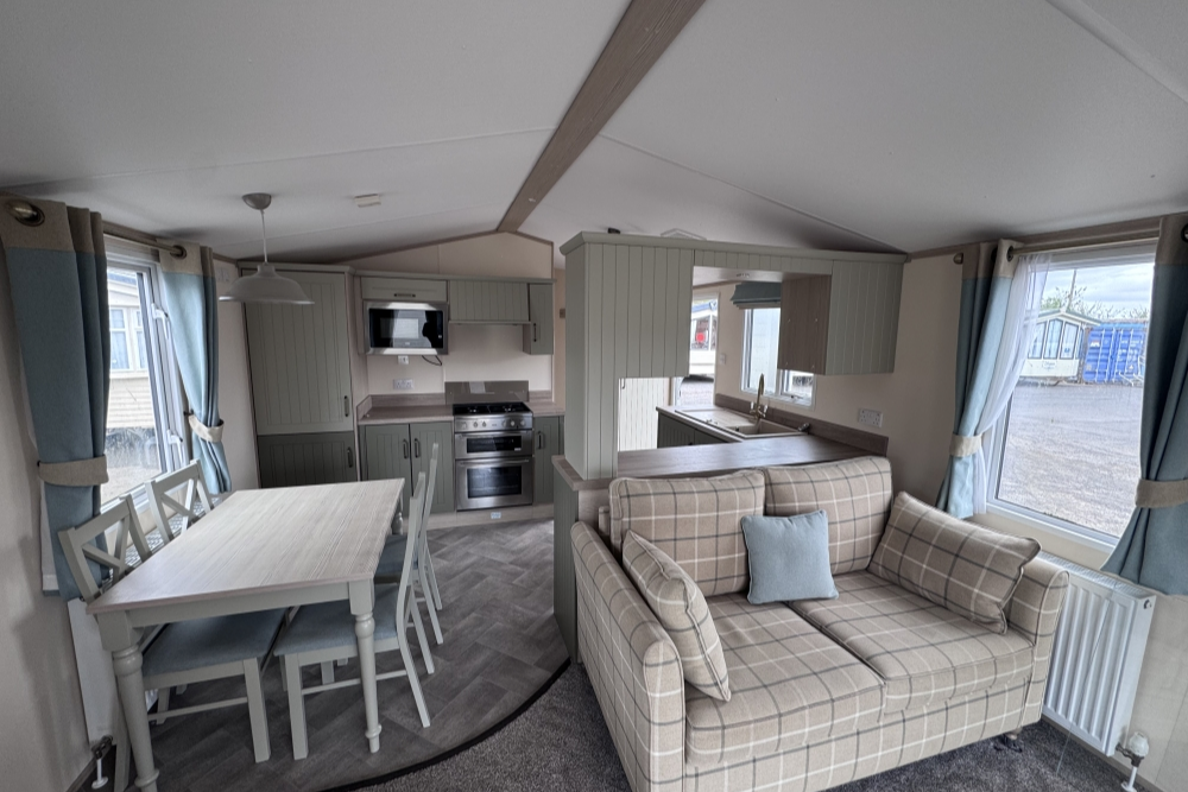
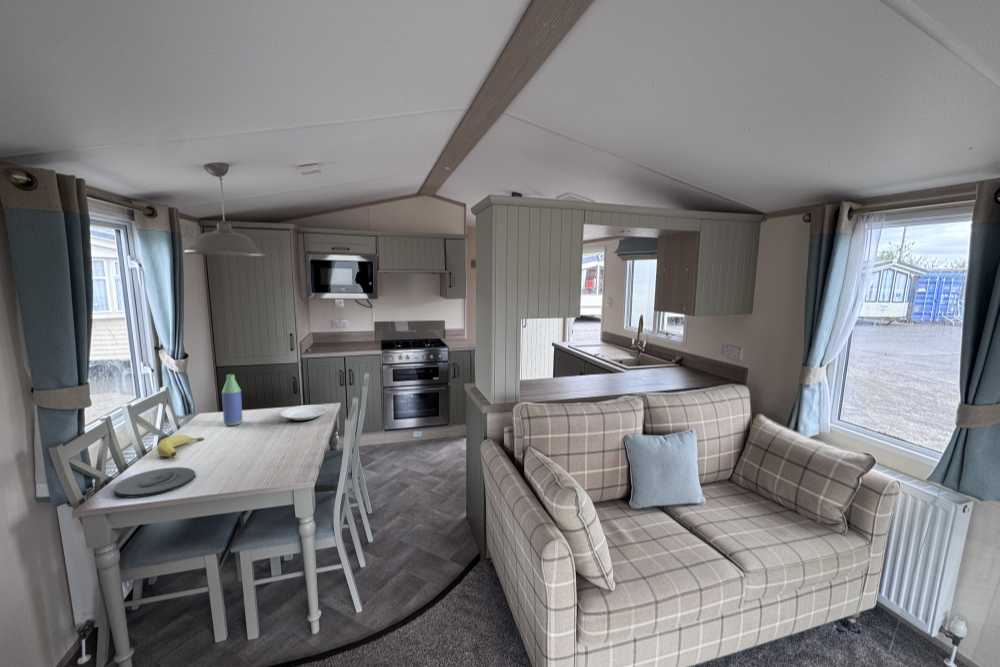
+ plate (304, 414)
+ banana (182, 443)
+ bottle (232, 399)
+ plate (156, 479)
